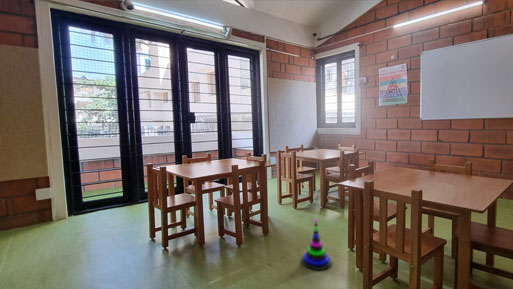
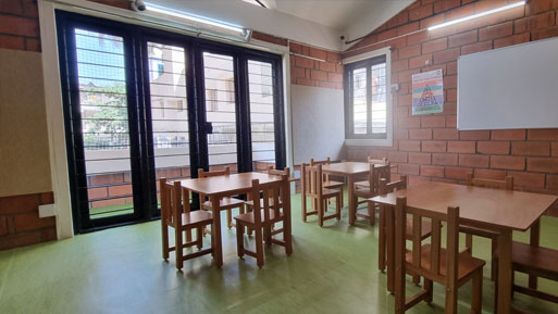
- stacking toy (316, 241)
